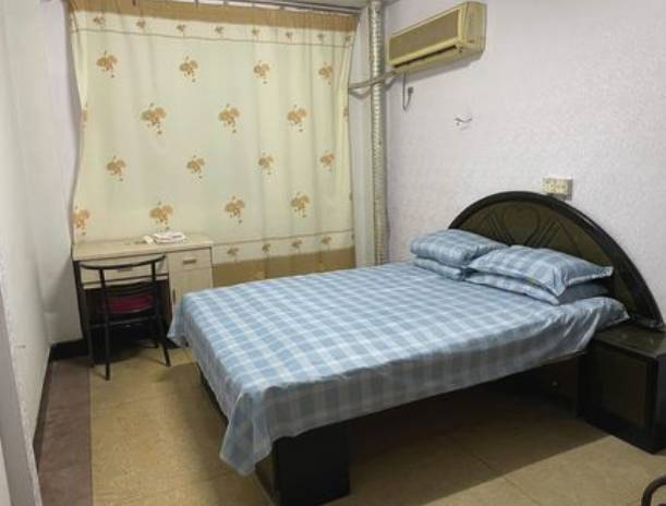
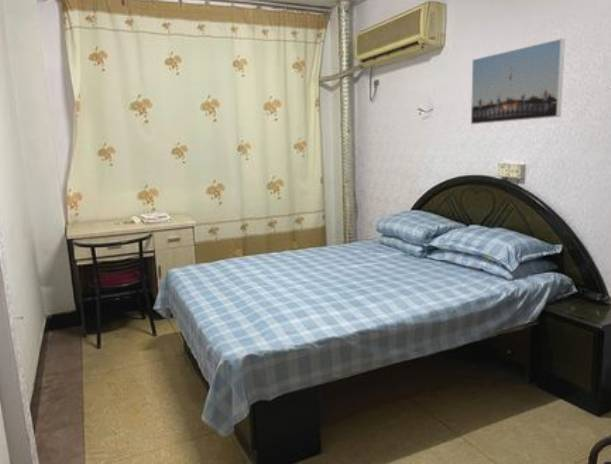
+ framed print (513, 86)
